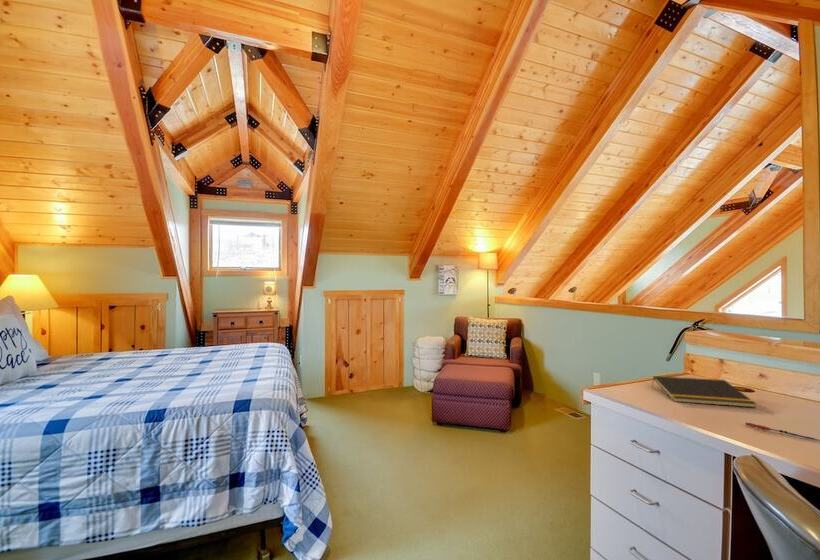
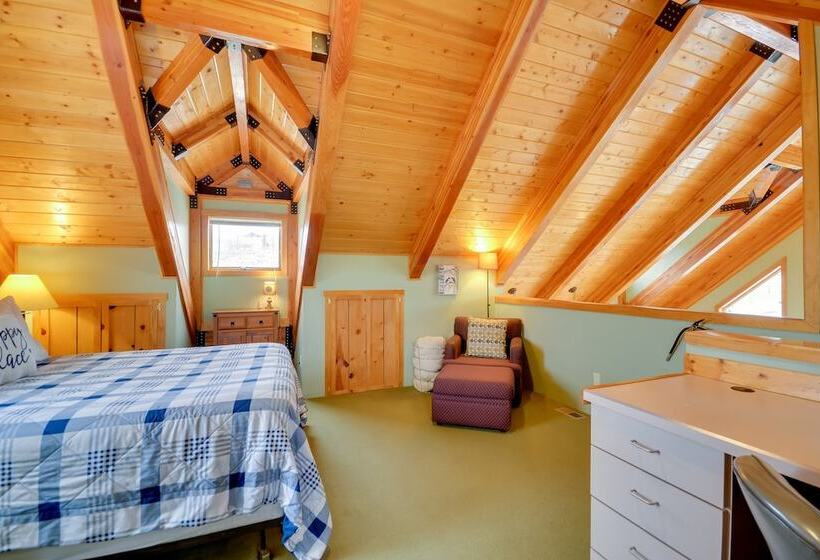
- pen (781, 431)
- notepad (700, 390)
